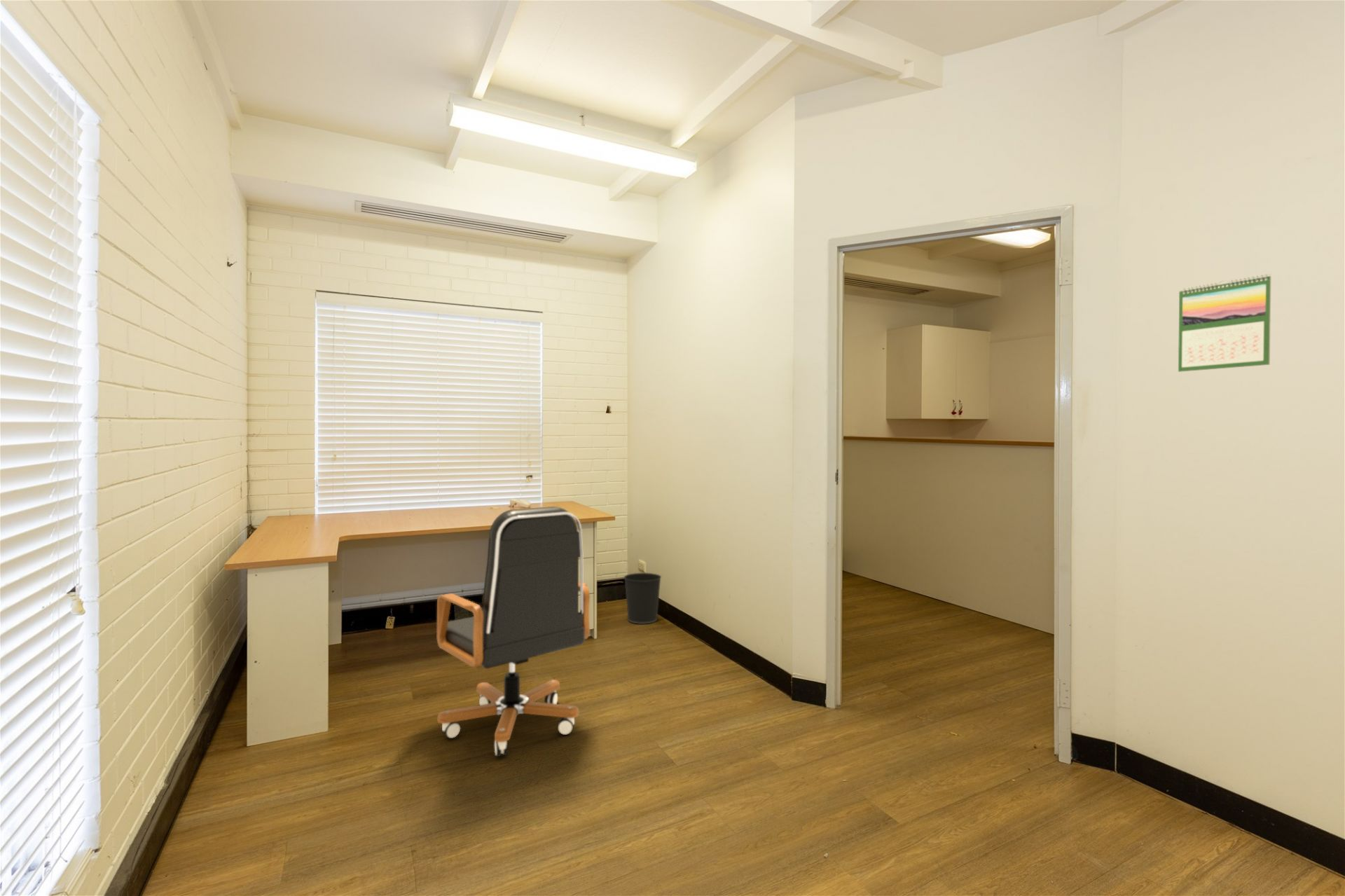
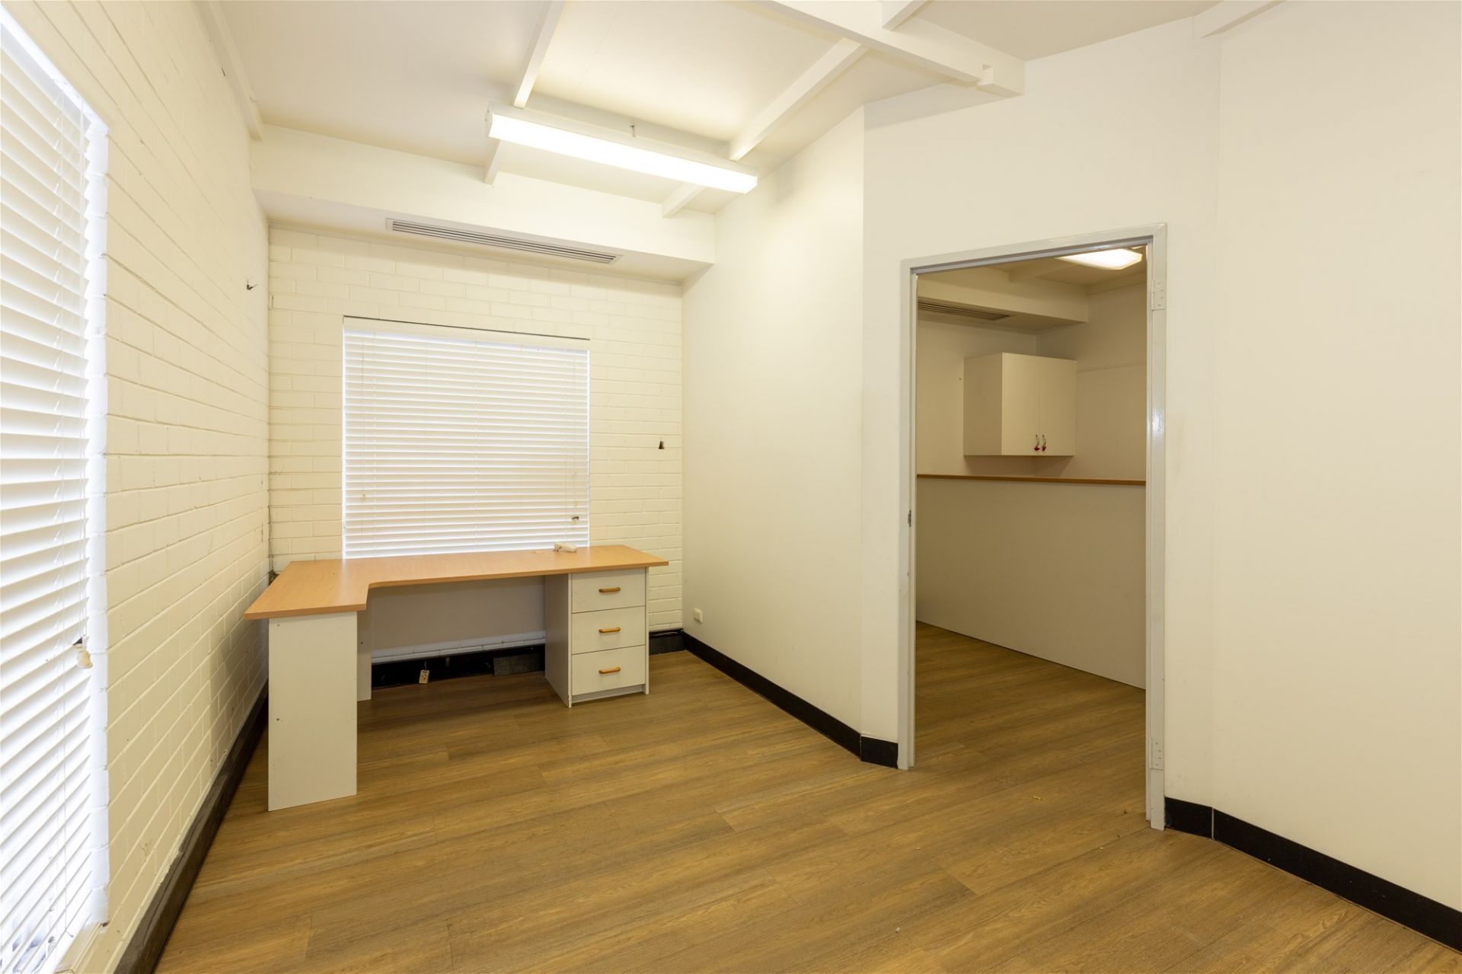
- calendar (1222, 324)
- office chair (509, 614)
- wastebasket (642, 598)
